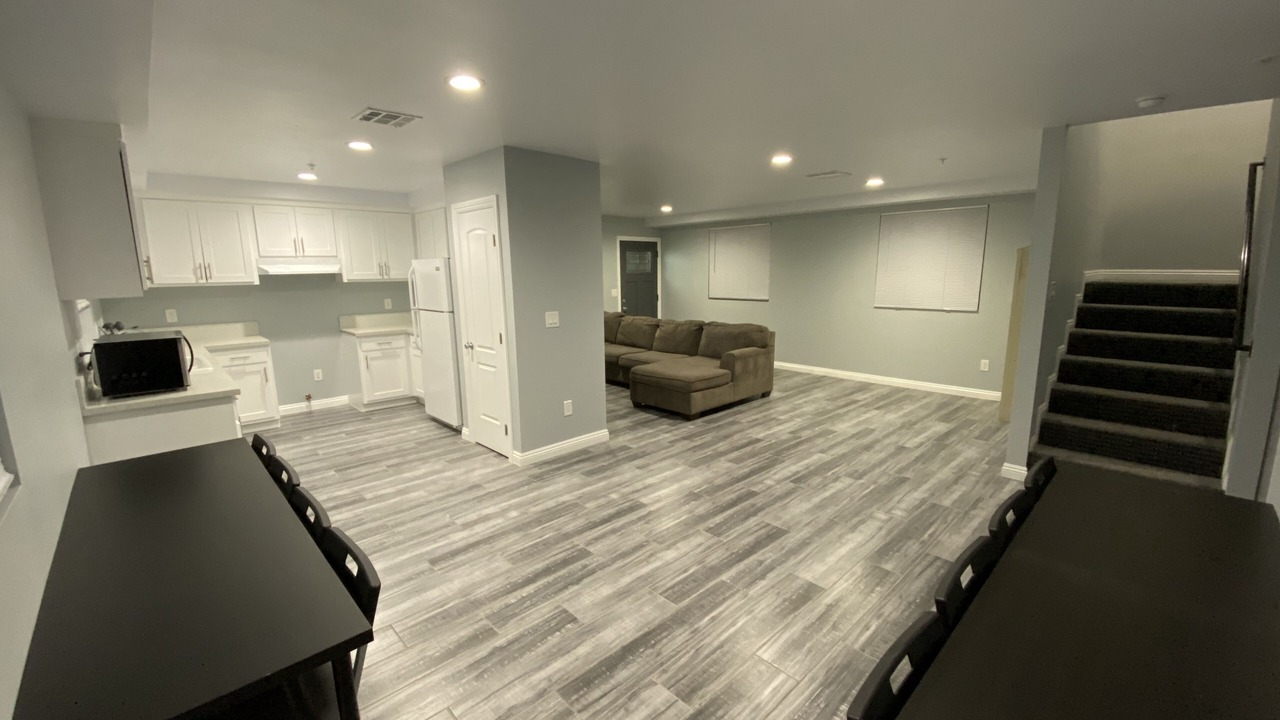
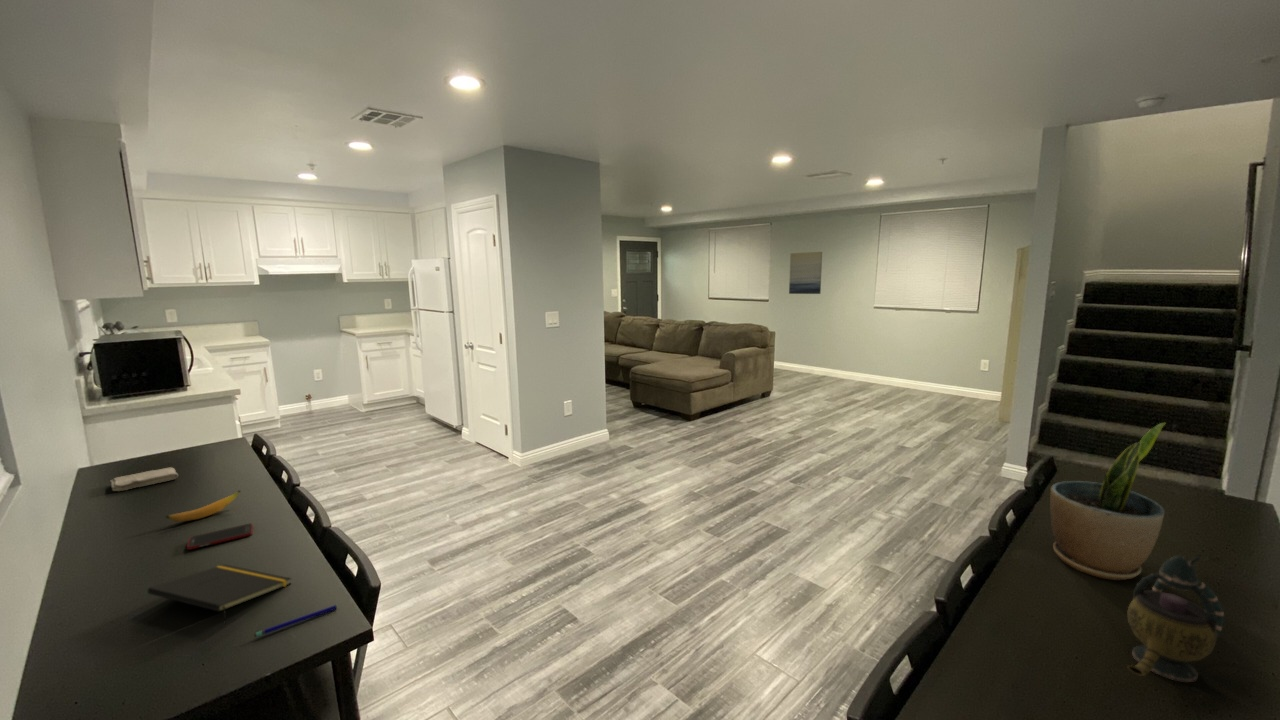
+ potted plant (1105, 494)
+ cell phone (221, 536)
+ notepad (222, 585)
+ wall art (805, 273)
+ banana (205, 507)
+ teapot (1165, 616)
+ washcloth (144, 478)
+ pen (297, 620)
